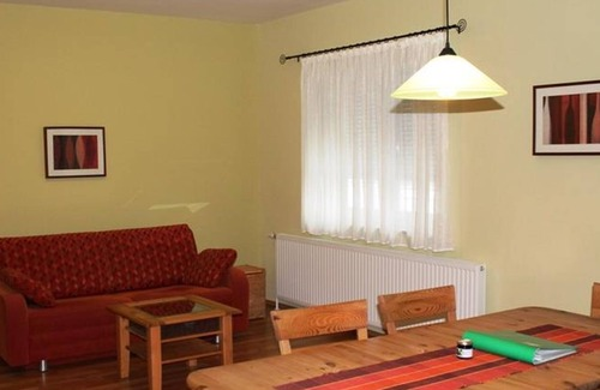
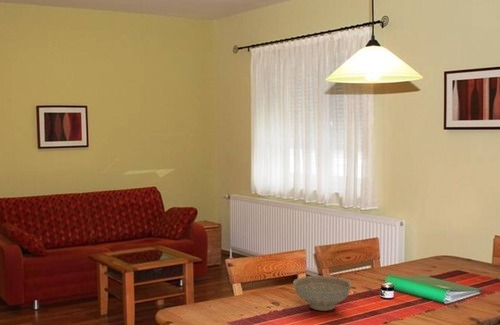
+ decorative bowl (322, 294)
